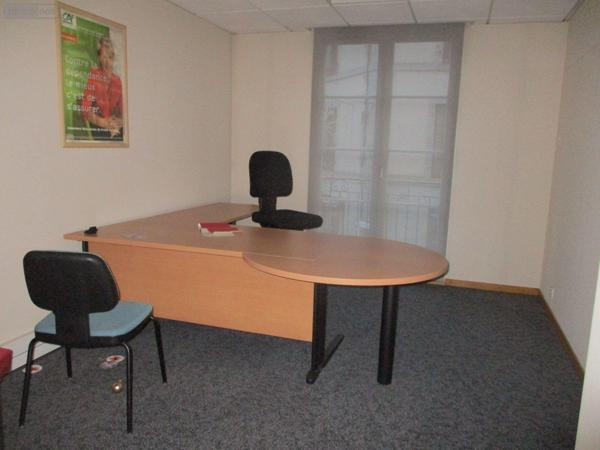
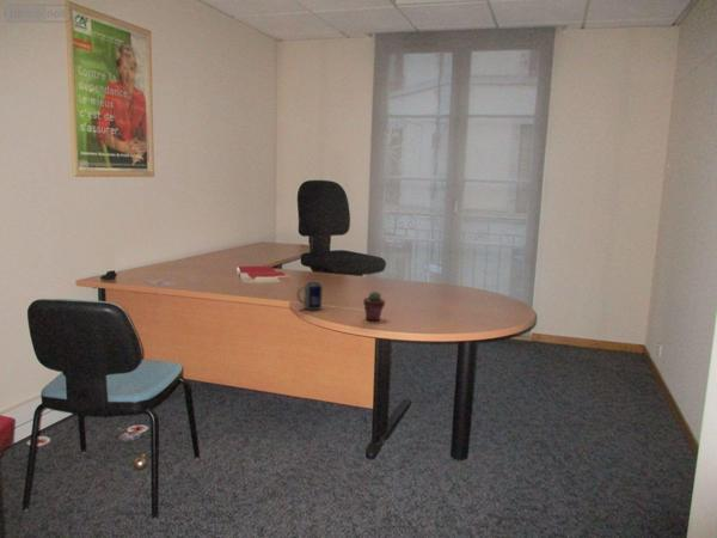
+ potted succulent (374, 305)
+ mug (308, 295)
